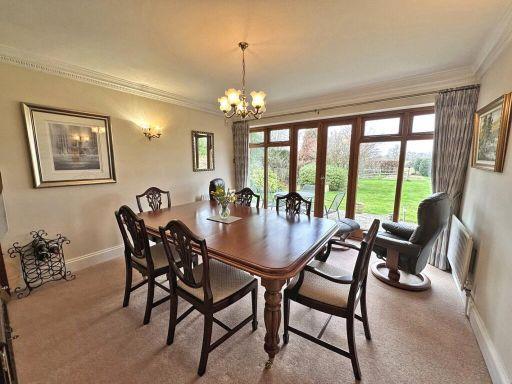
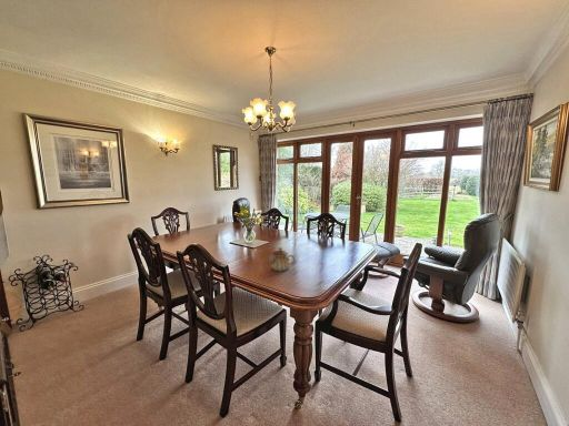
+ teapot (281, 257)
